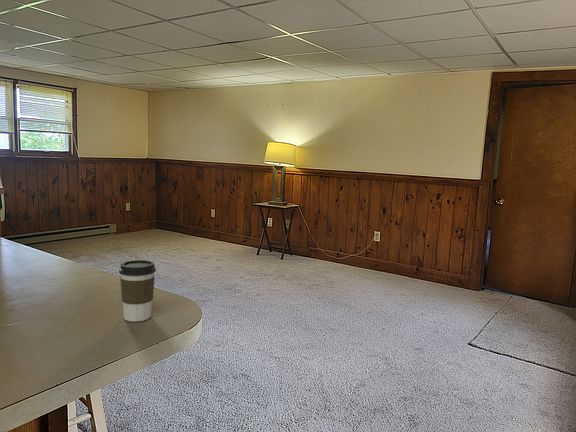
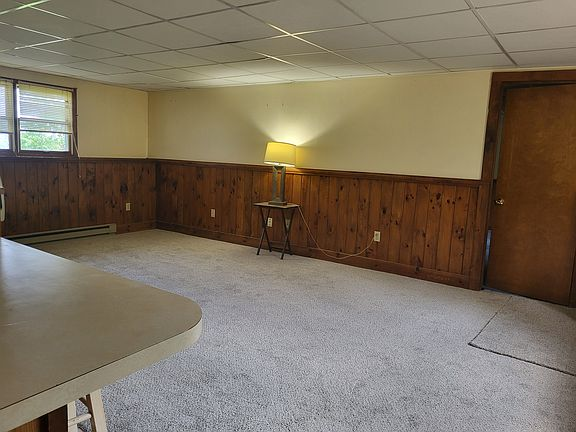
- coffee cup (137, 290)
